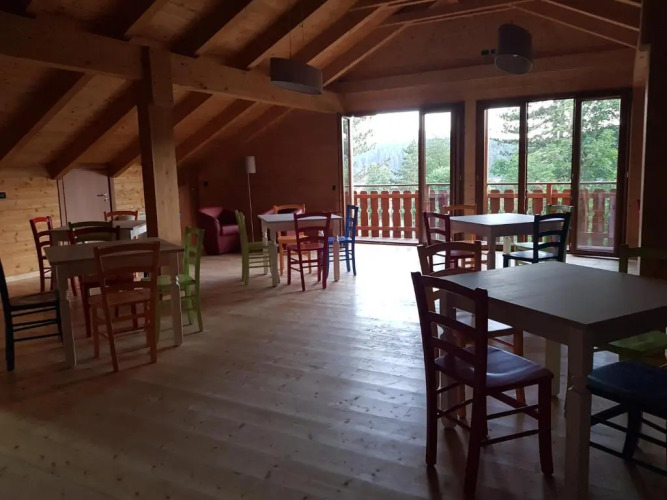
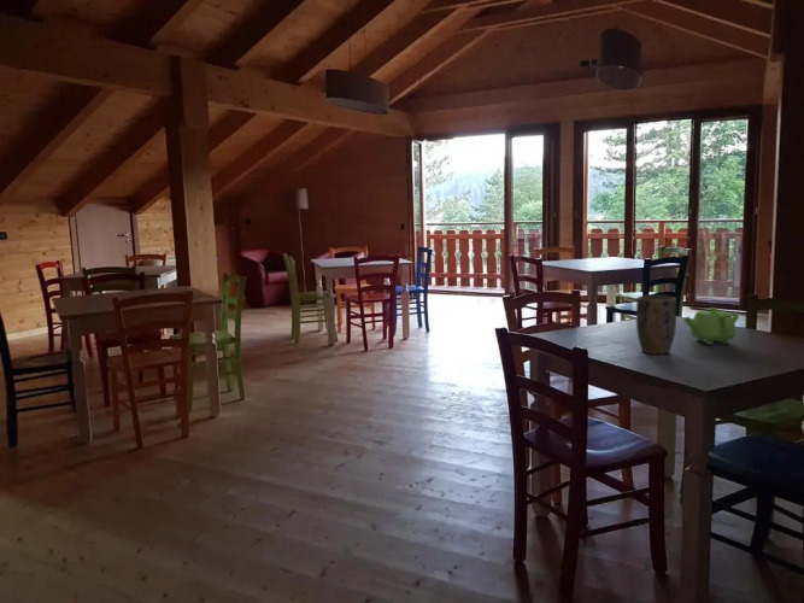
+ teapot (710, 324)
+ plant pot (655, 324)
